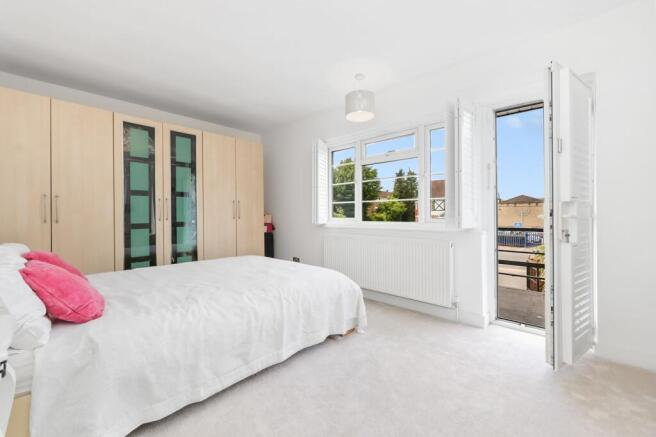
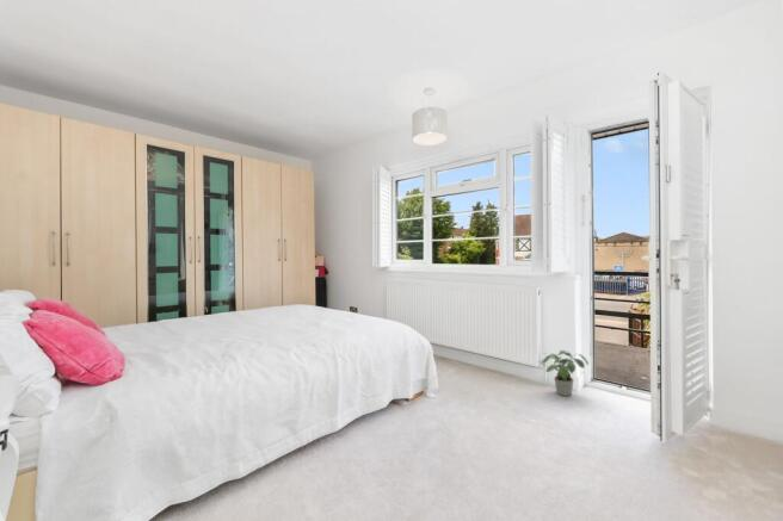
+ potted plant (562, 373)
